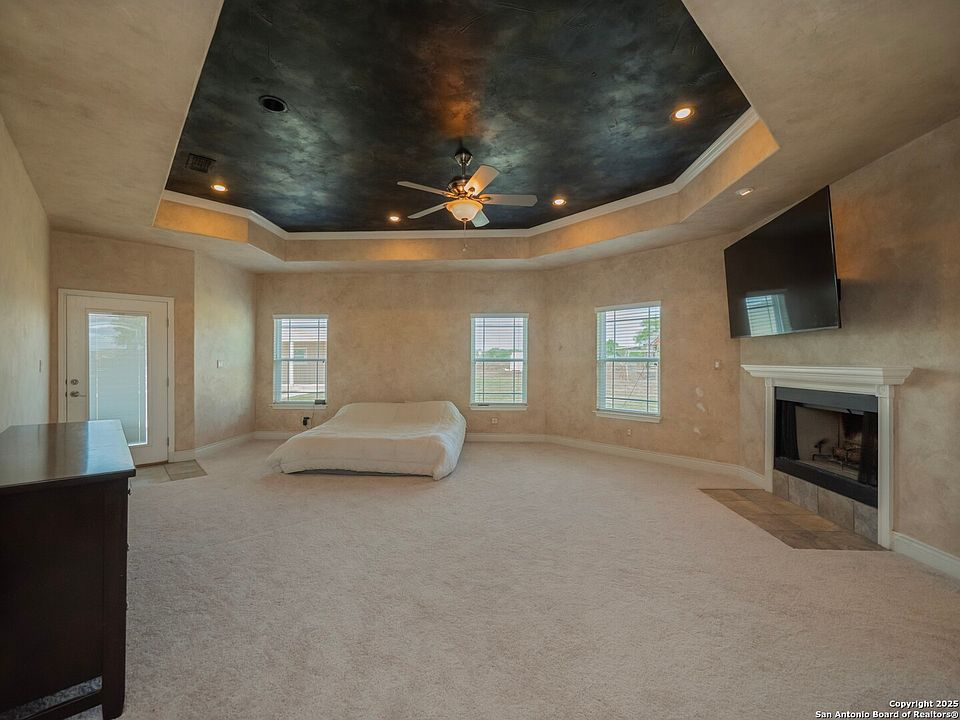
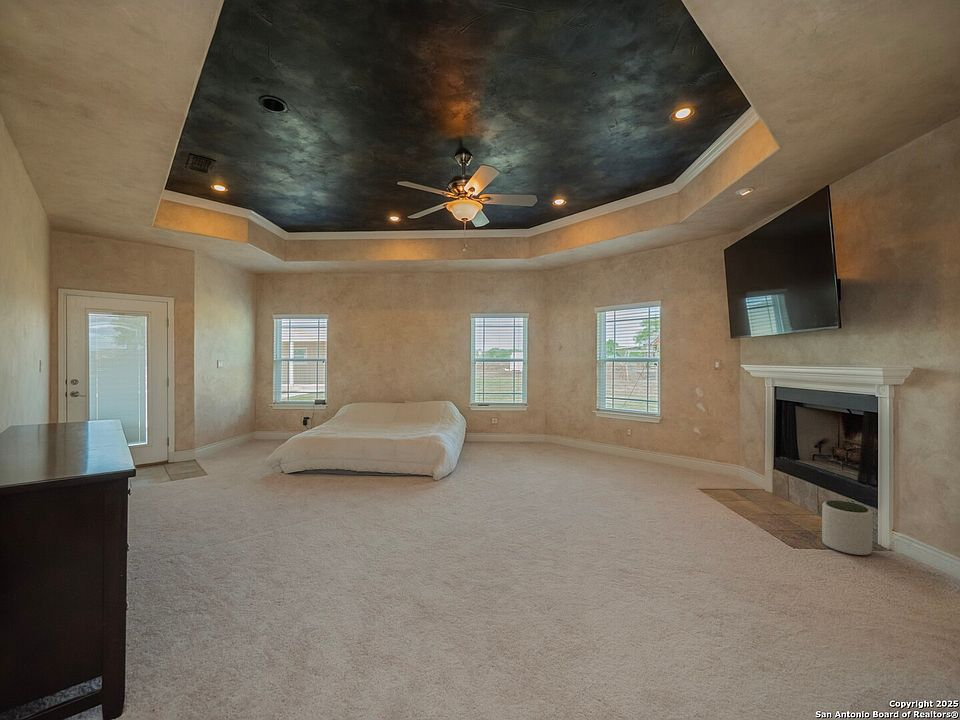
+ plant pot (846, 526)
